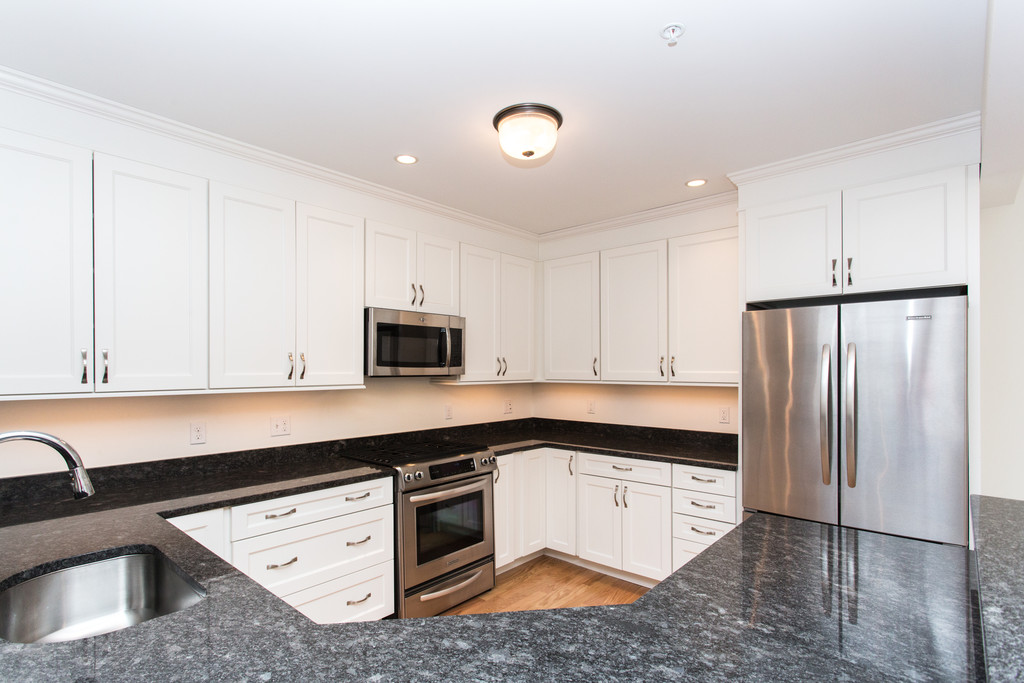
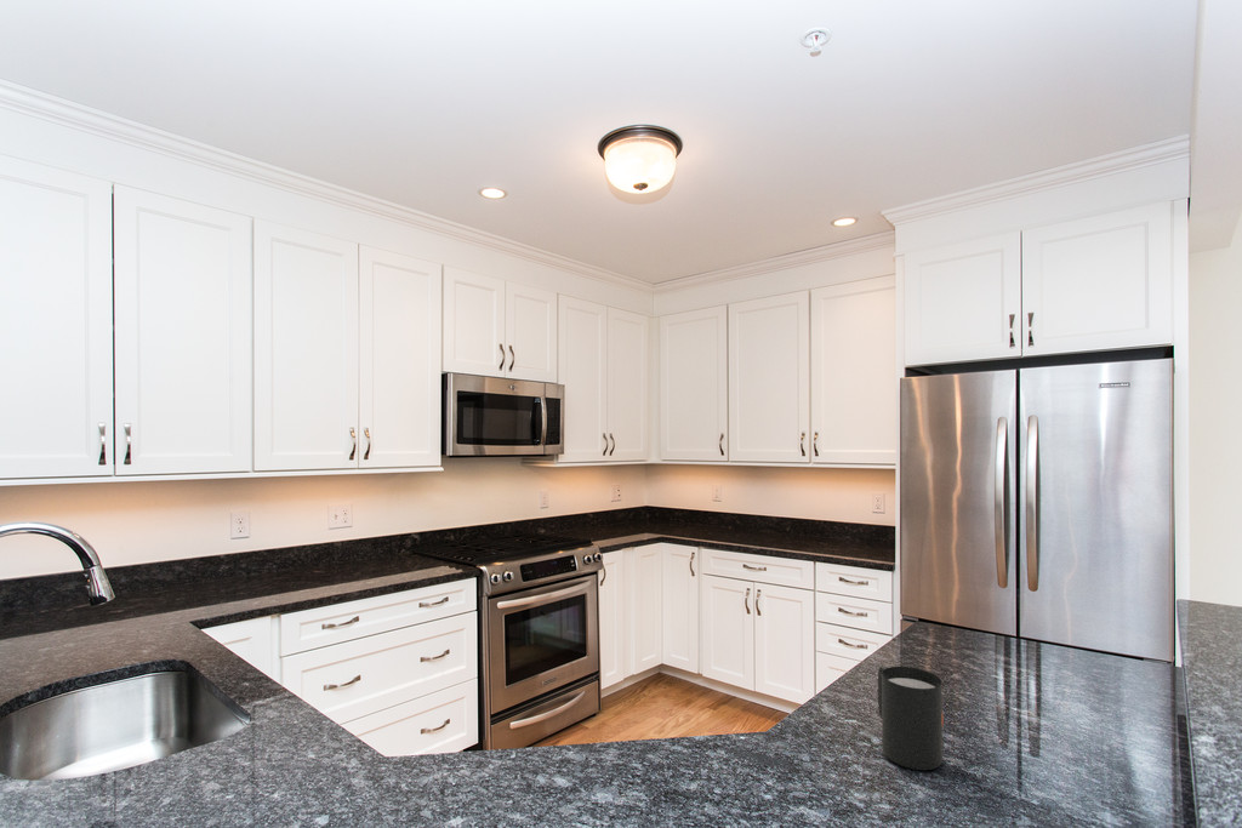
+ mug (904, 710)
